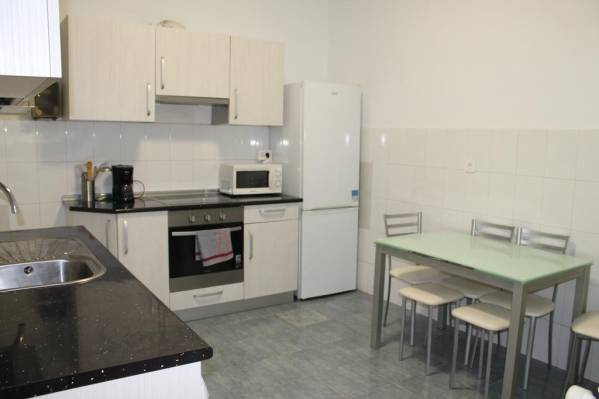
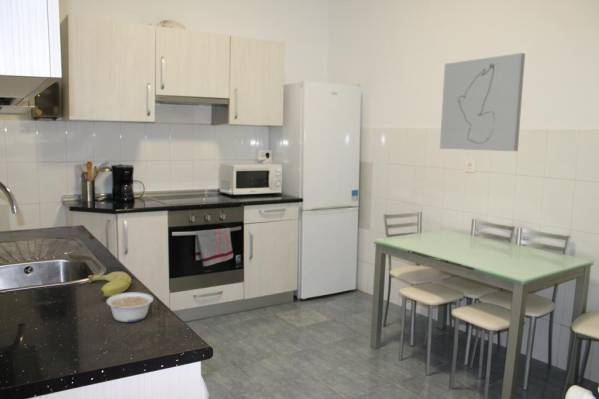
+ wall art (479, 104)
+ legume (130, 306)
+ fruit (105, 284)
